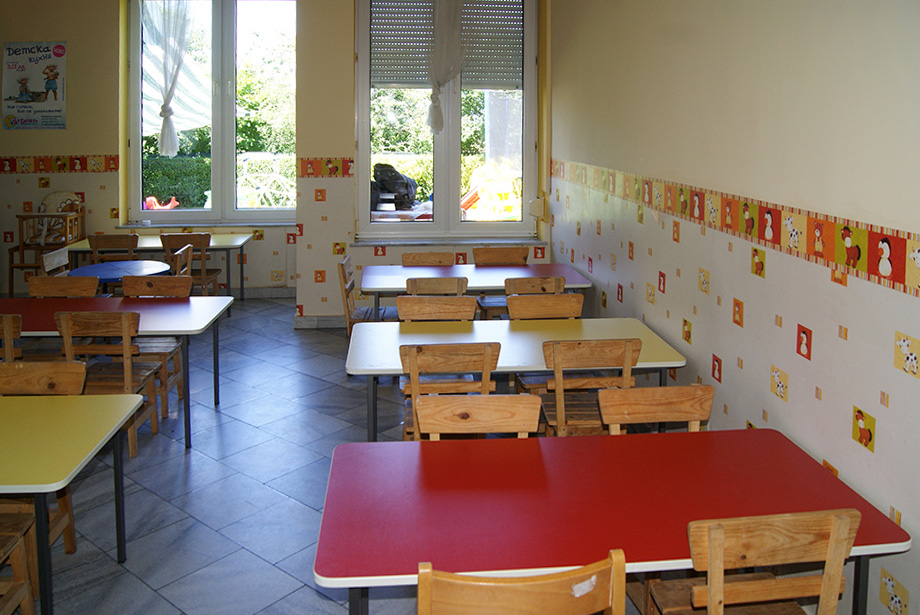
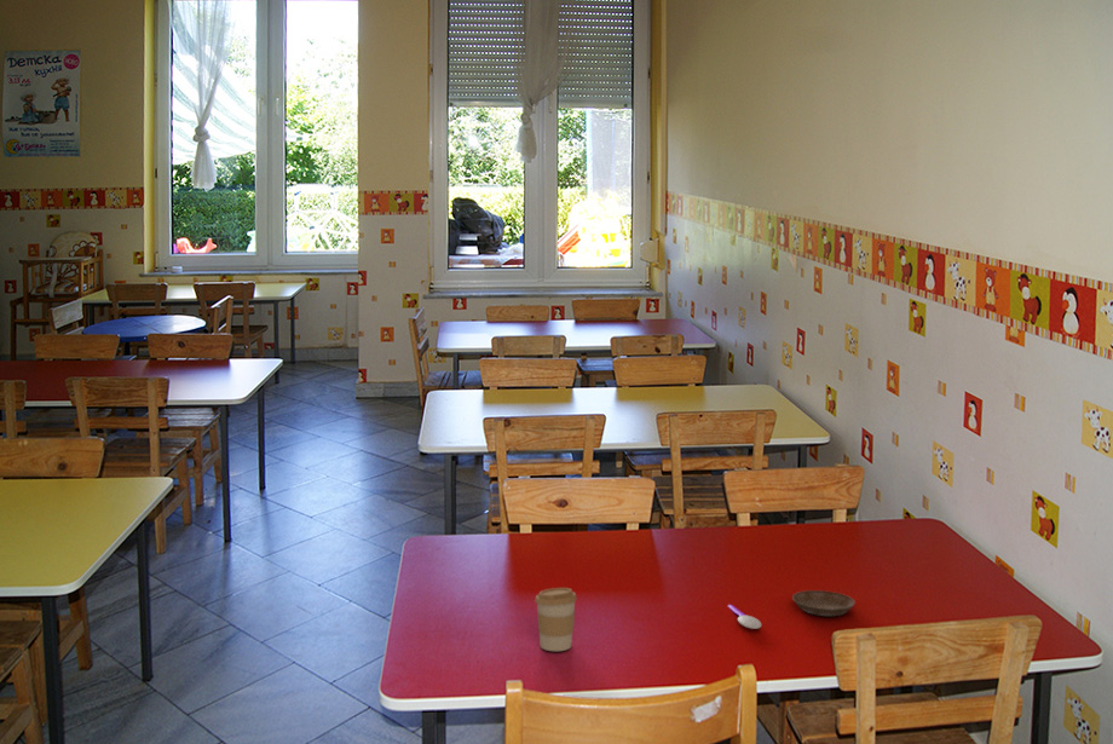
+ spoon (739, 613)
+ coffee cup (555, 617)
+ saucer (823, 604)
